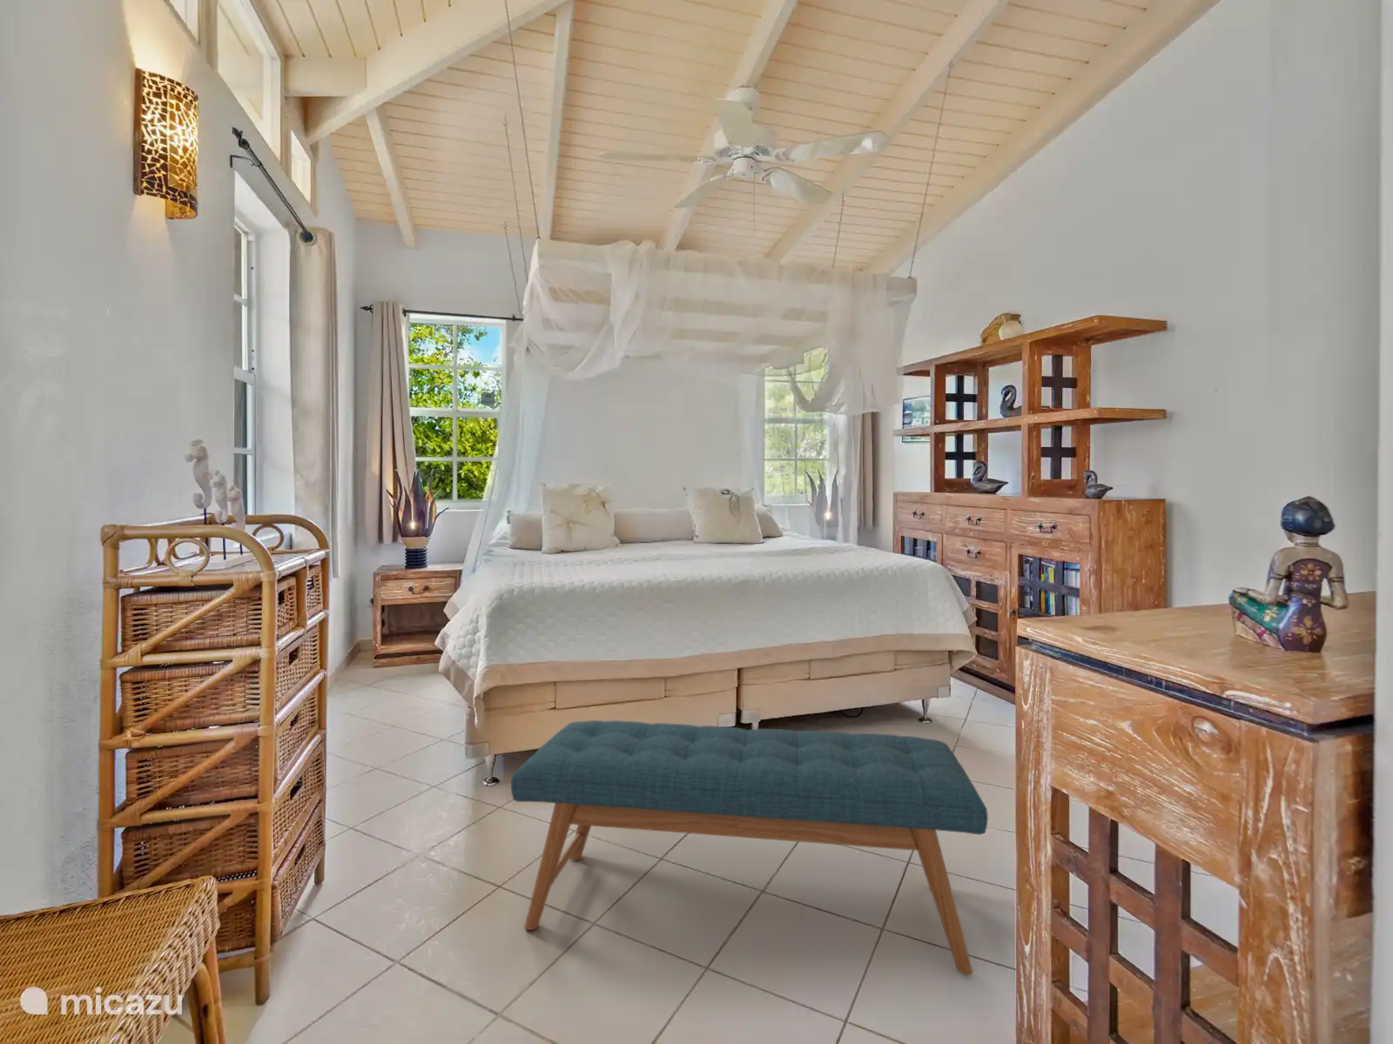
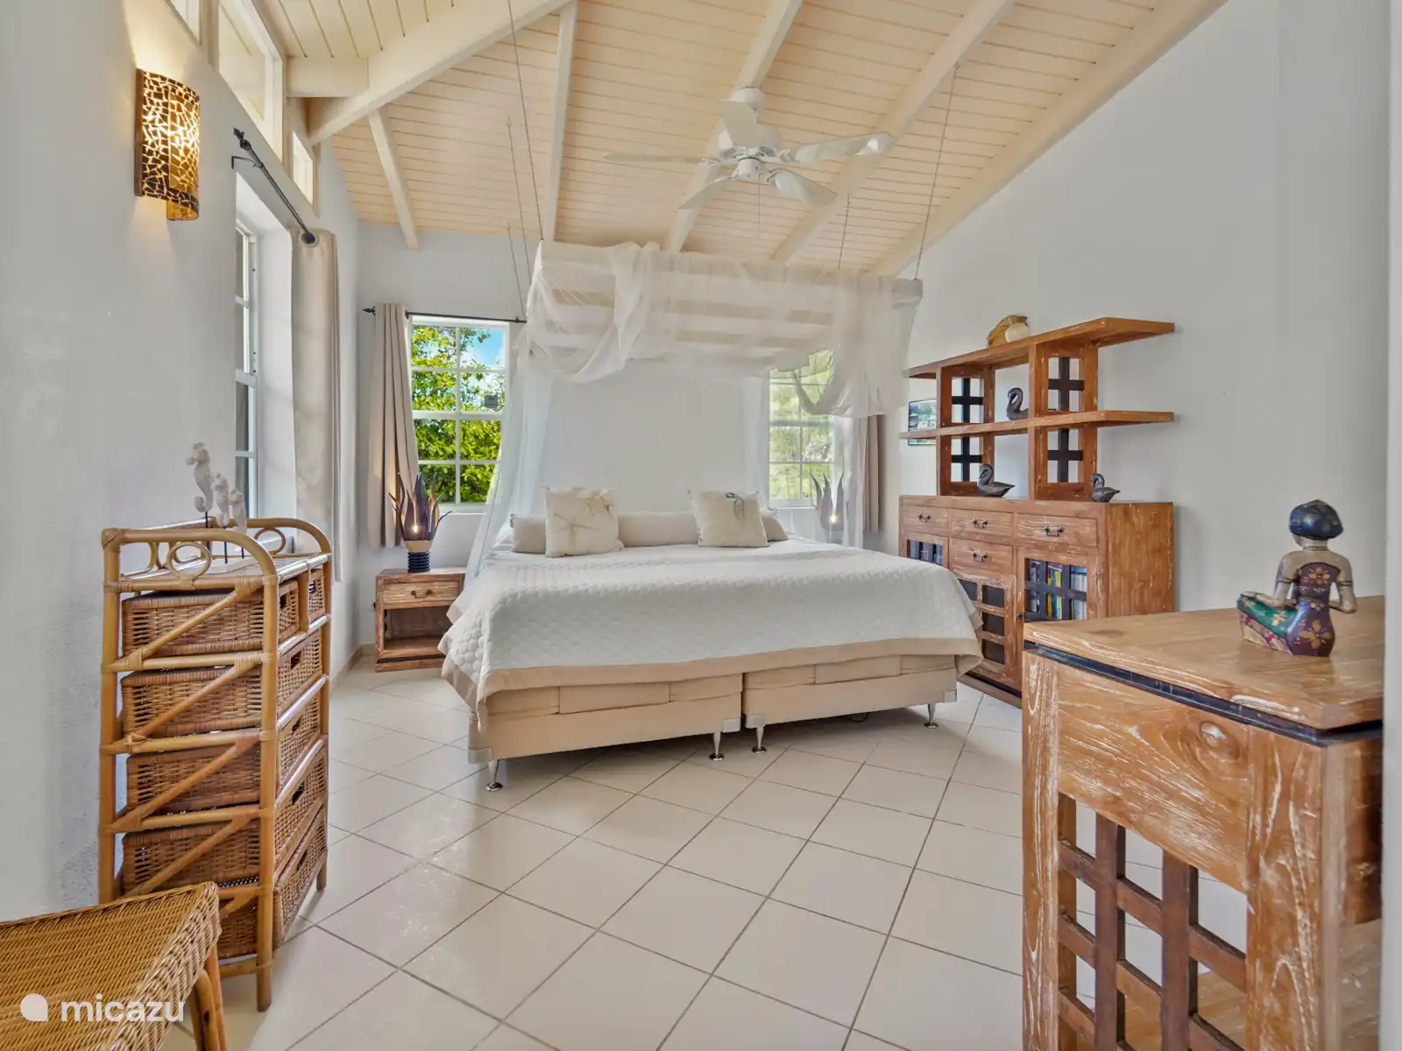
- bench (743, 826)
